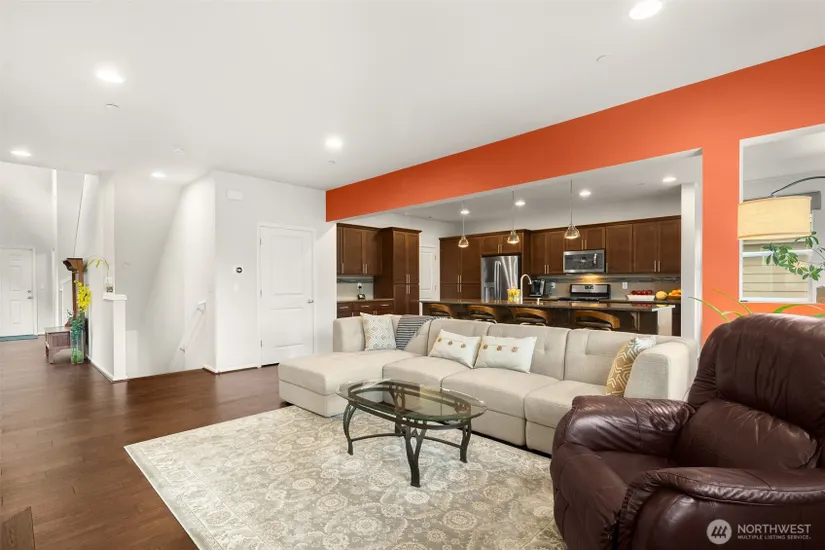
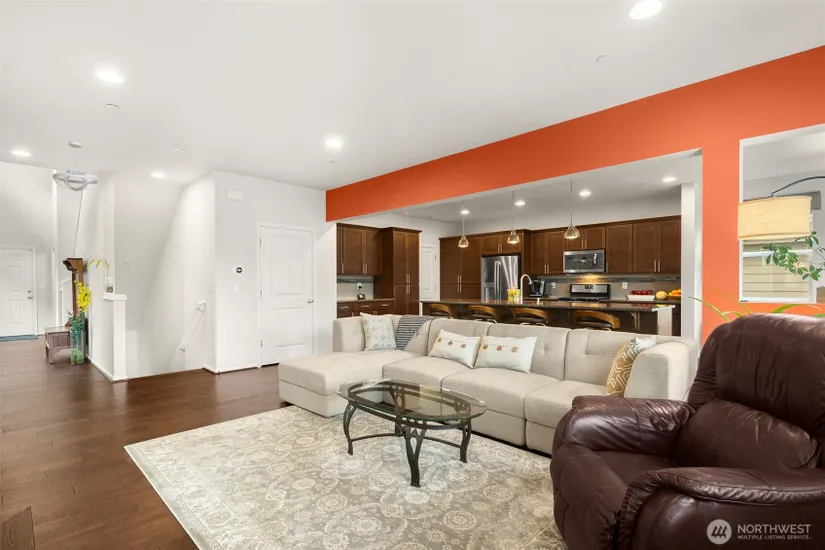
+ ceiling light fixture (75, 166)
